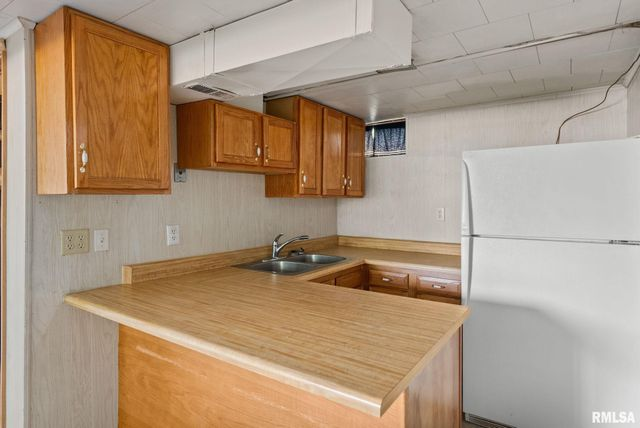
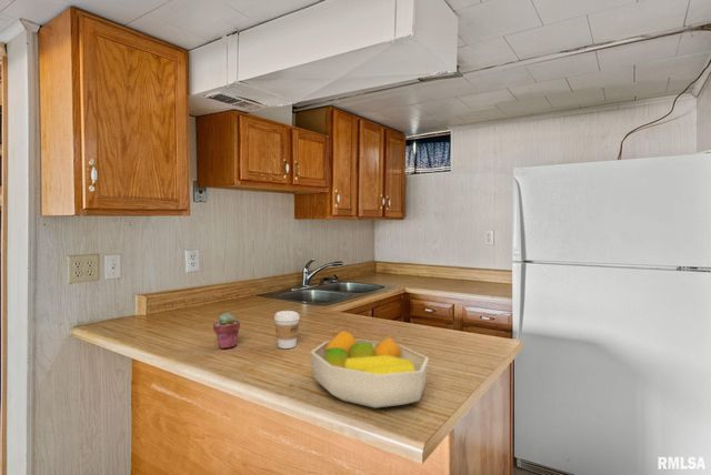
+ potted succulent (227, 329)
+ coffee cup (287, 329)
+ fruit bowl (368, 364)
